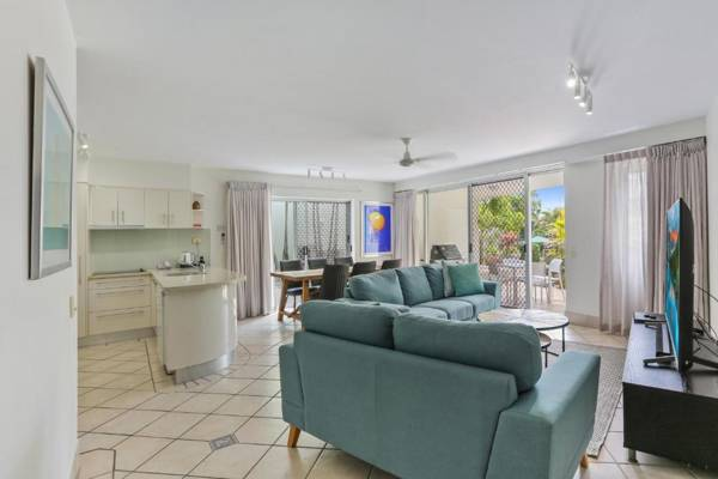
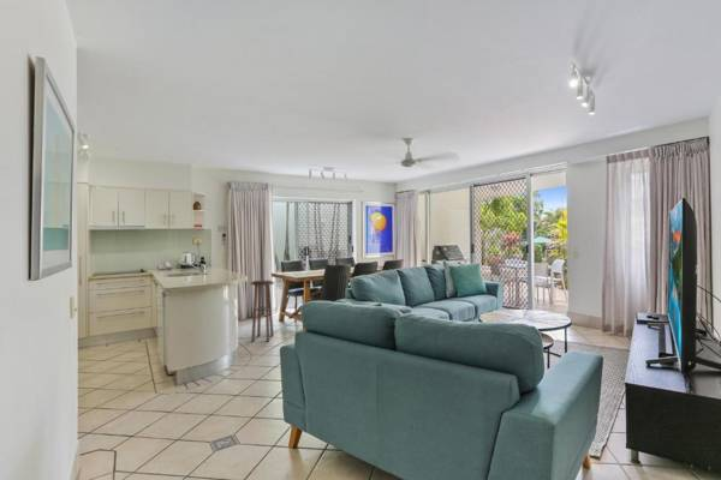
+ stool (262, 310)
